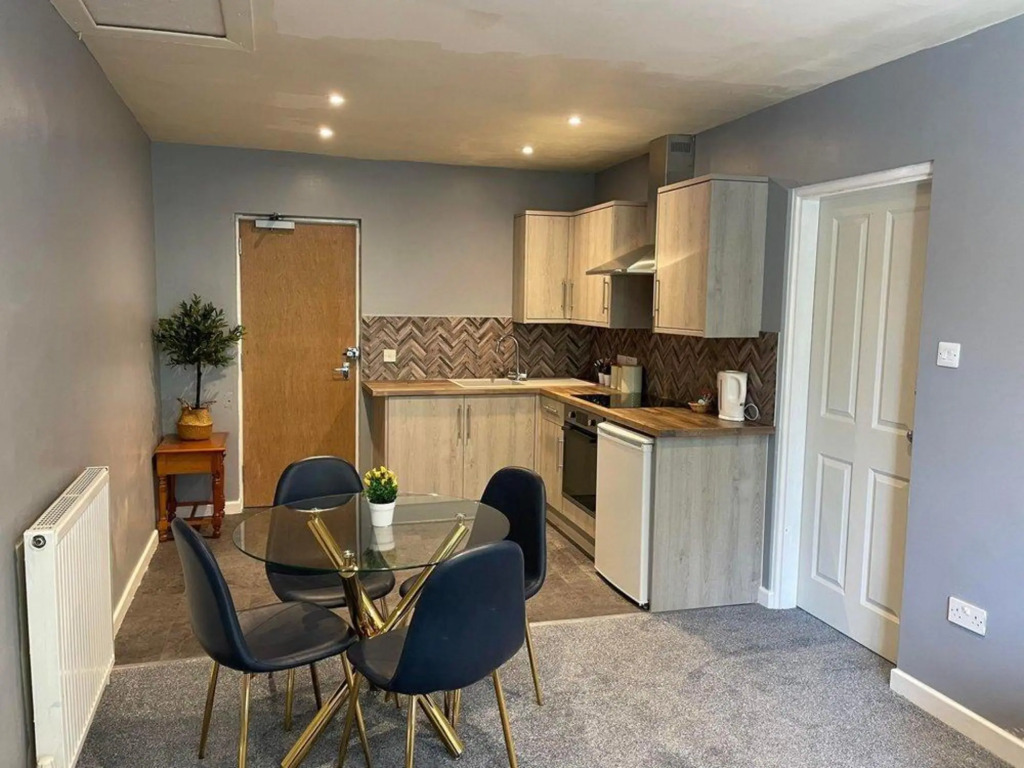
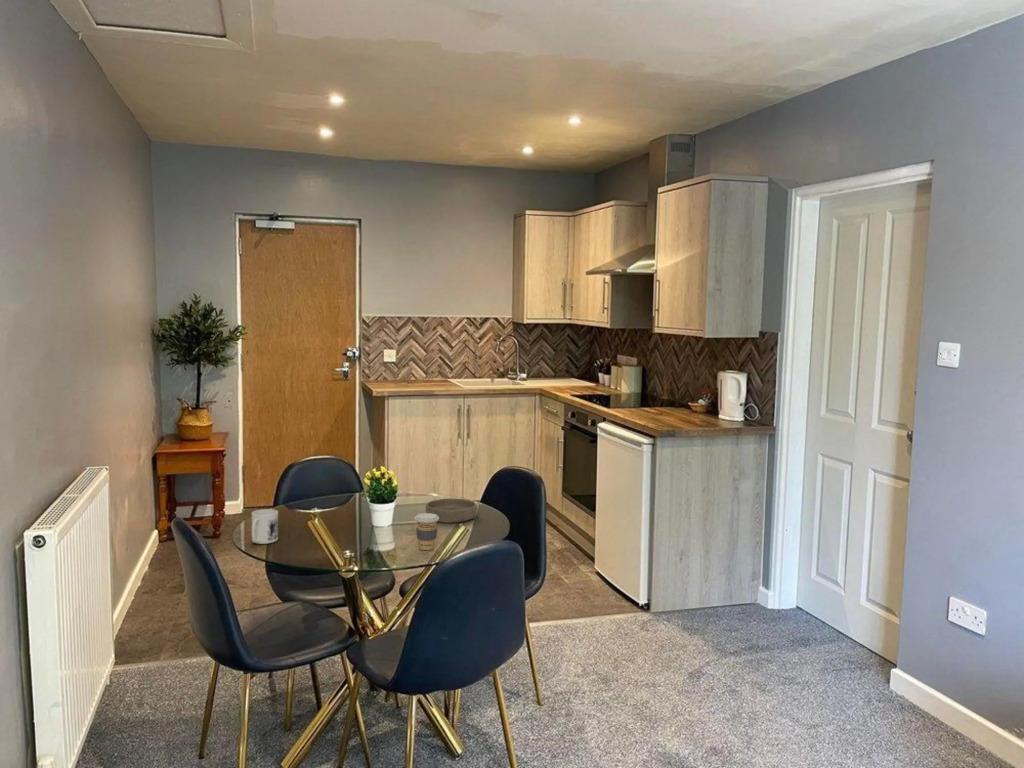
+ coffee cup (426, 531)
+ bowl (451, 510)
+ mug (262, 527)
